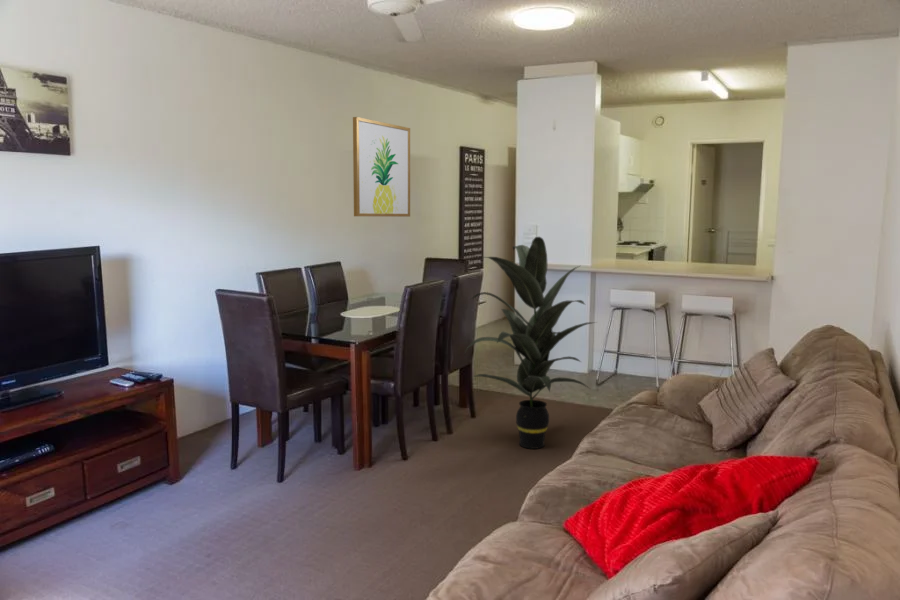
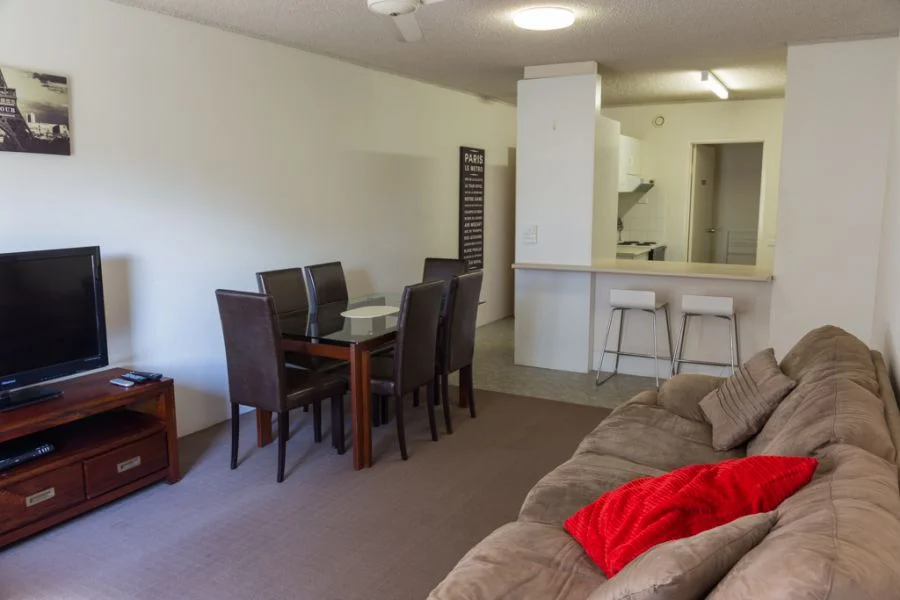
- wall art (383, 170)
- indoor plant (529, 343)
